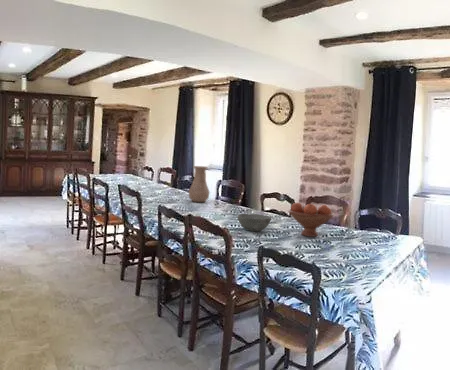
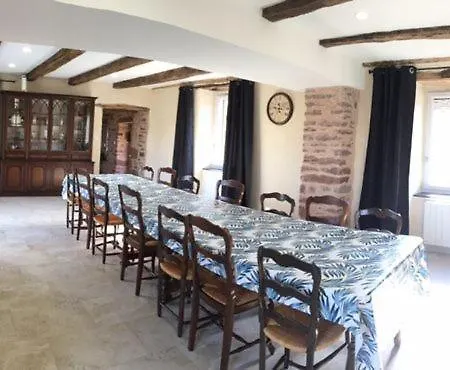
- vase (199, 184)
- fruit bowl (310, 219)
- bowl (253, 223)
